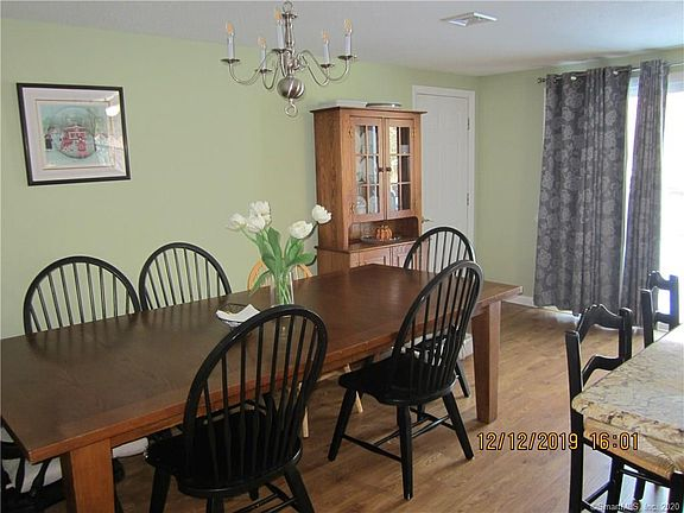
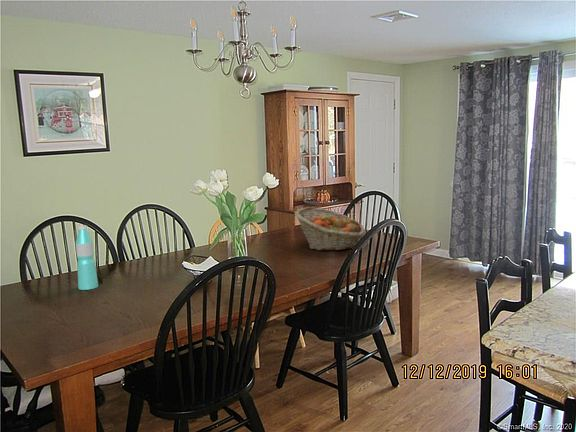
+ fruit basket (330, 227)
+ water bottle (85, 256)
